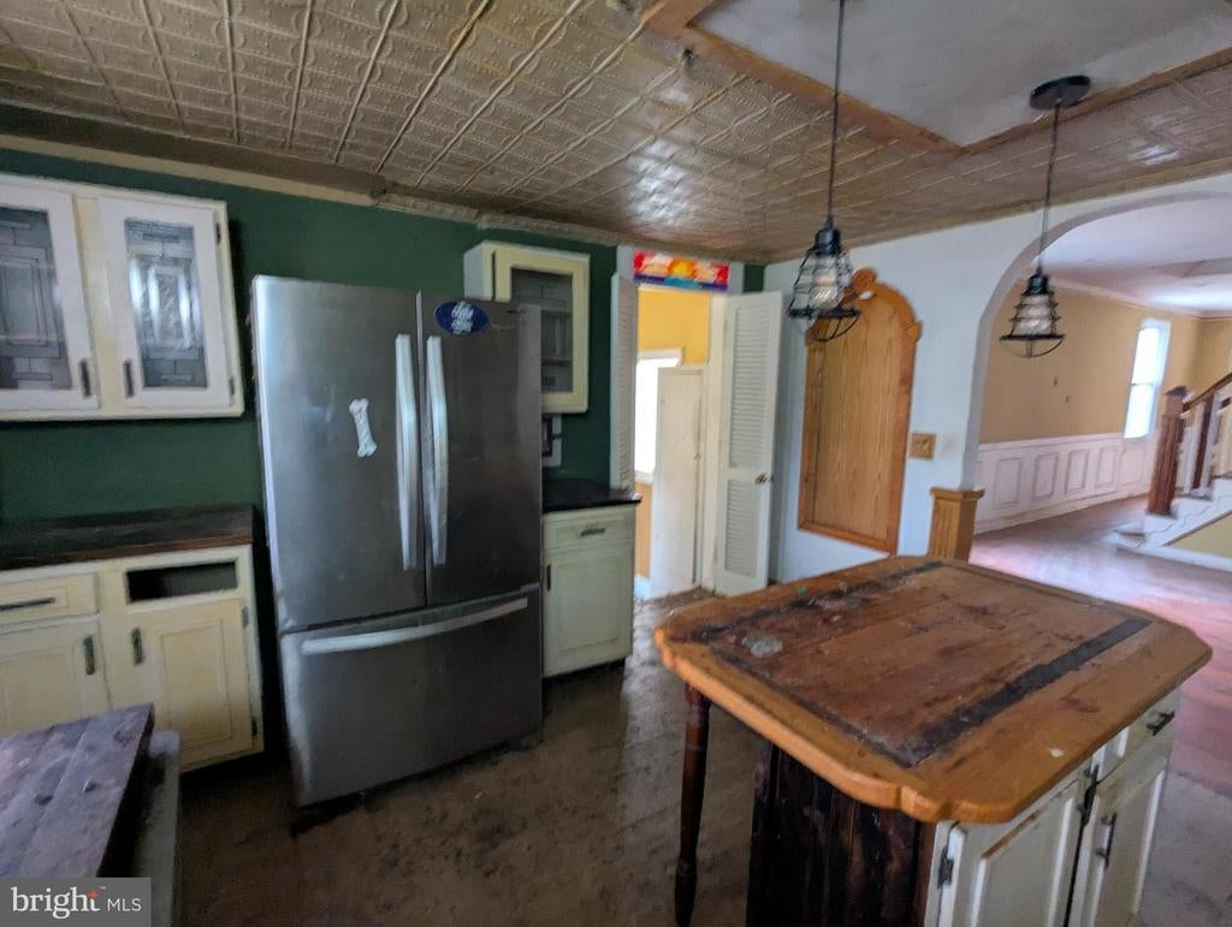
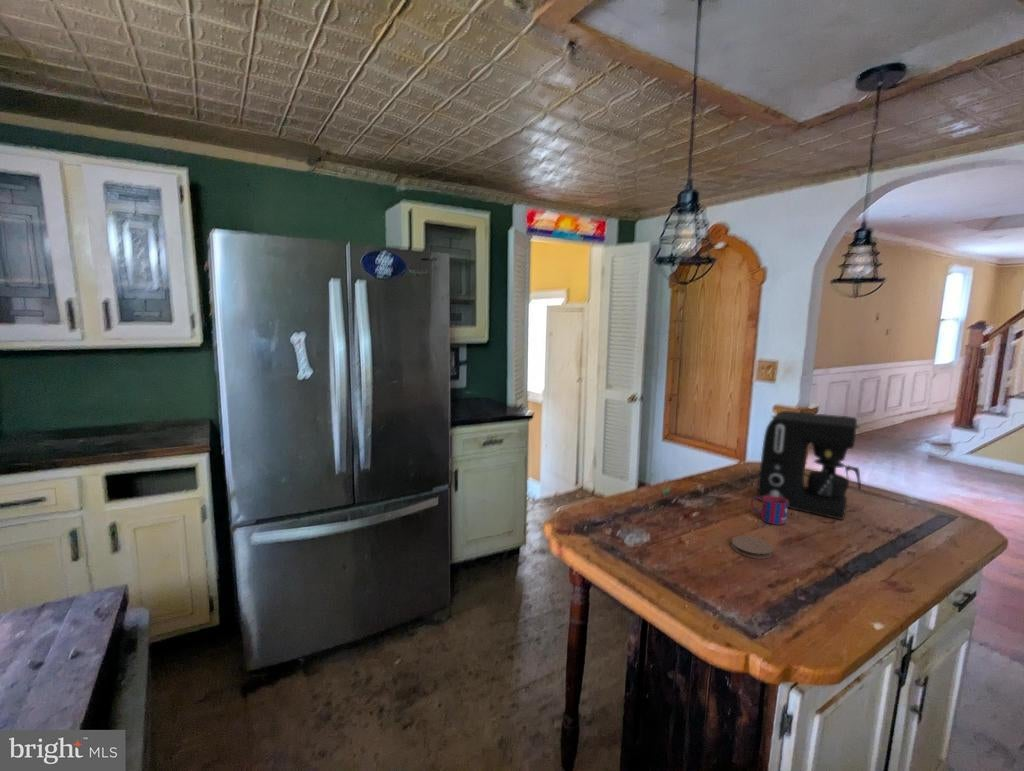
+ mug (768, 508)
+ coaster (751, 546)
+ coffee maker (814, 461)
